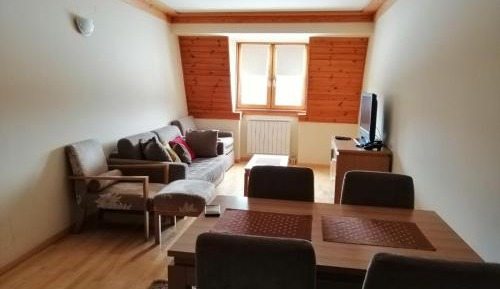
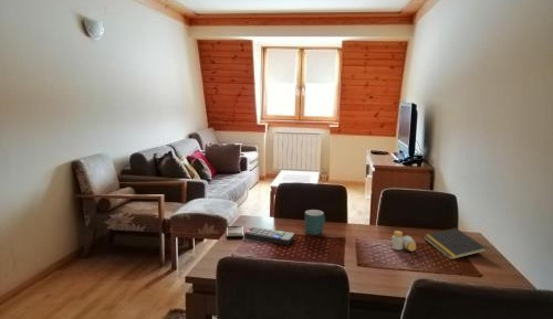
+ notepad (452, 243)
+ mug (314, 221)
+ pill bottle (404, 241)
+ remote control (269, 234)
